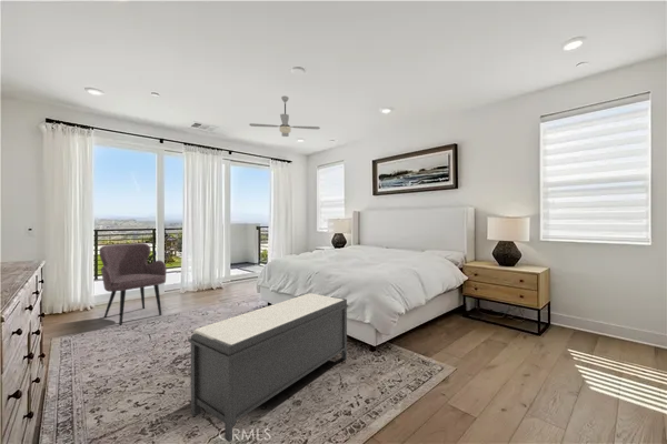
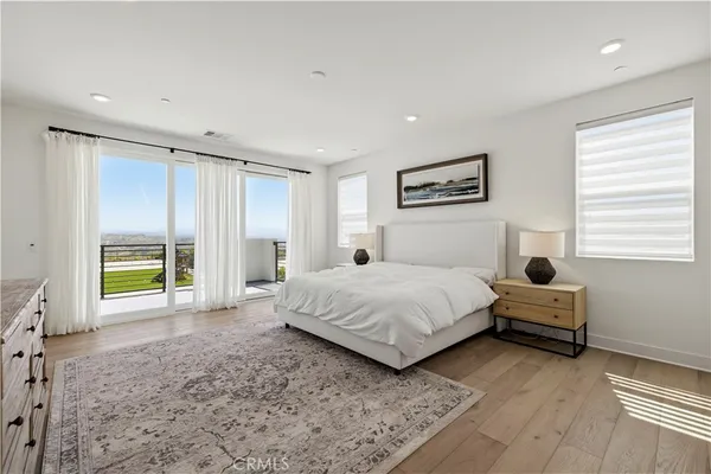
- armchair (131, 280)
- ceiling fan (285, 114)
- bench (281, 346)
